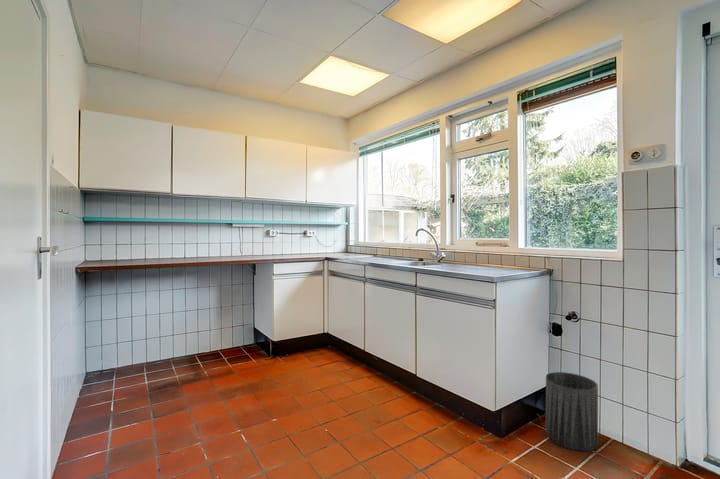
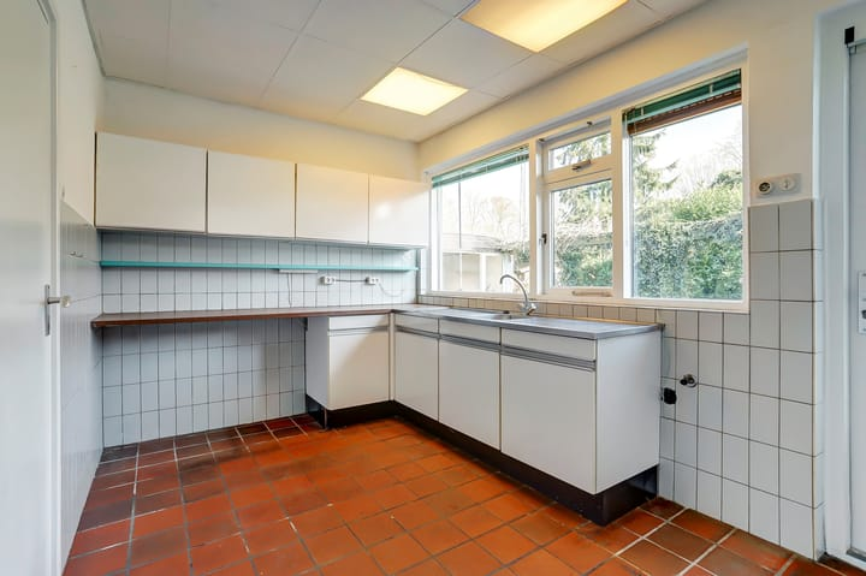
- trash can (570, 409)
